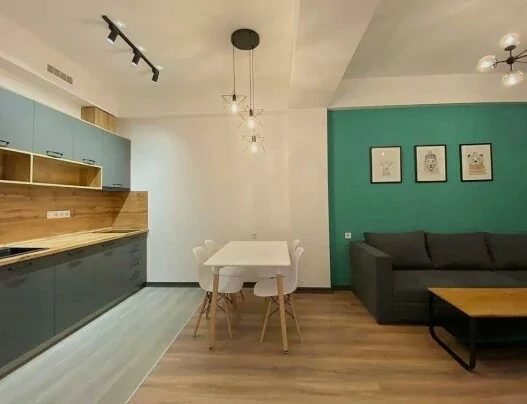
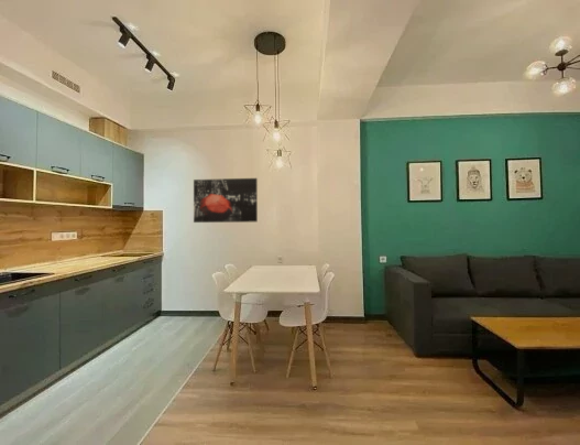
+ wall art (225, 200)
